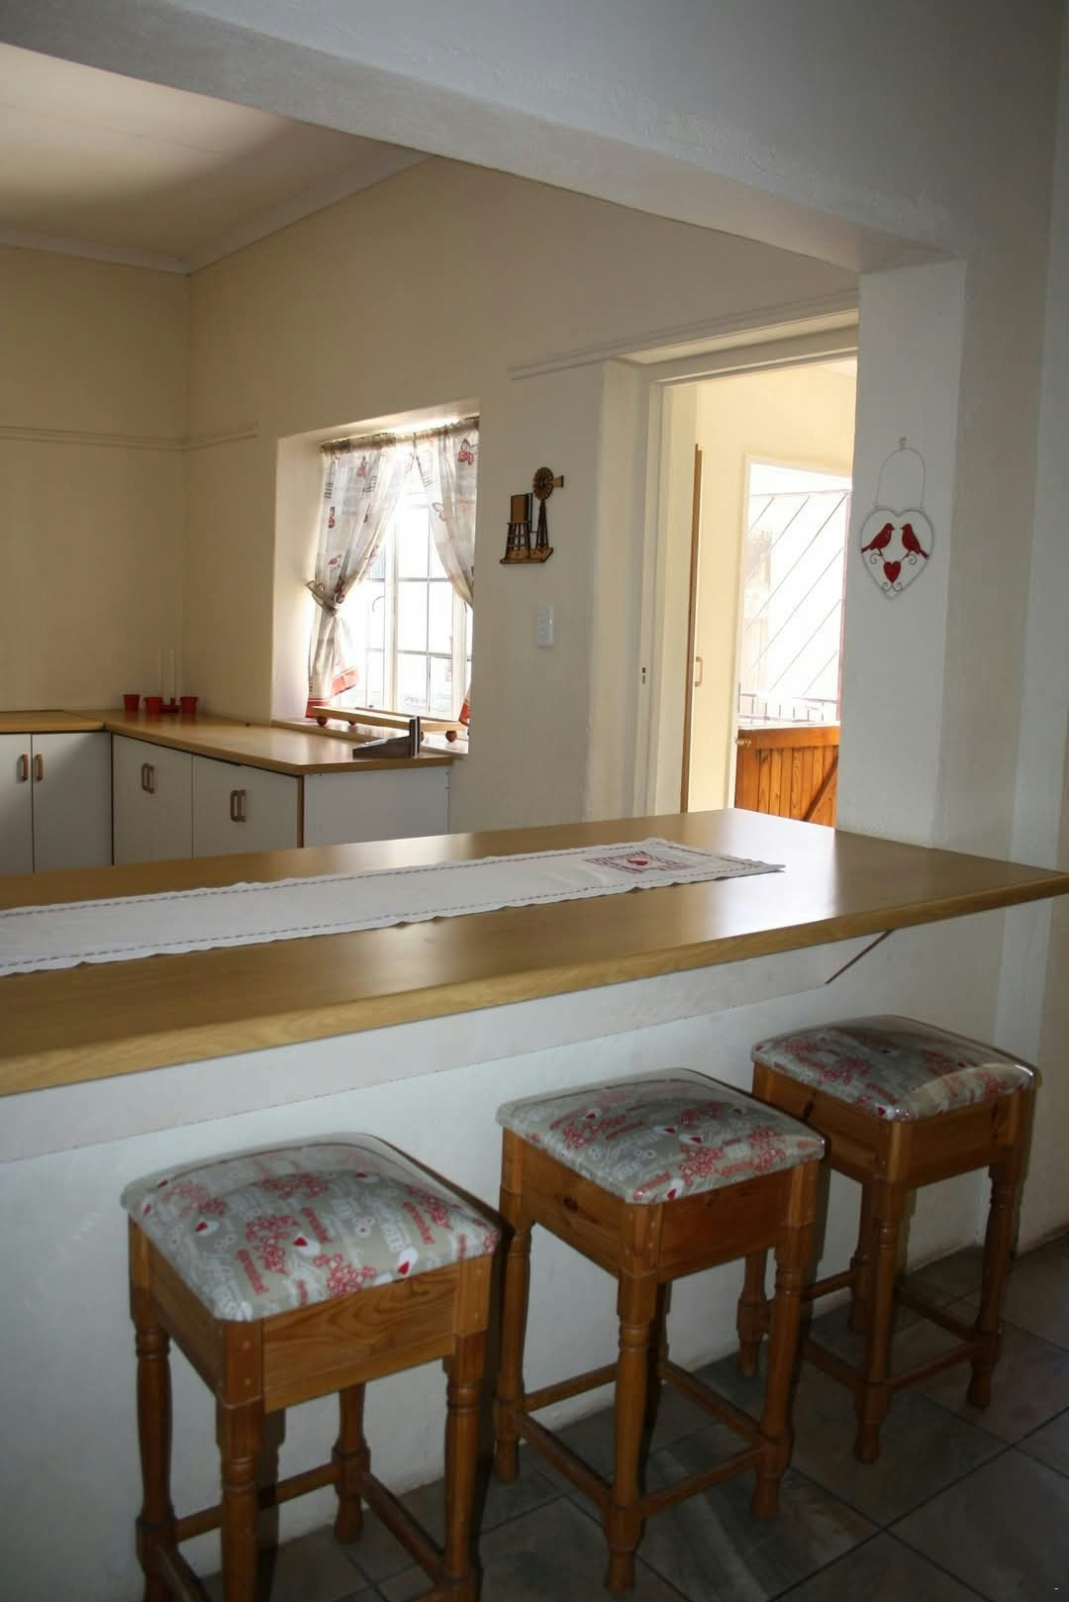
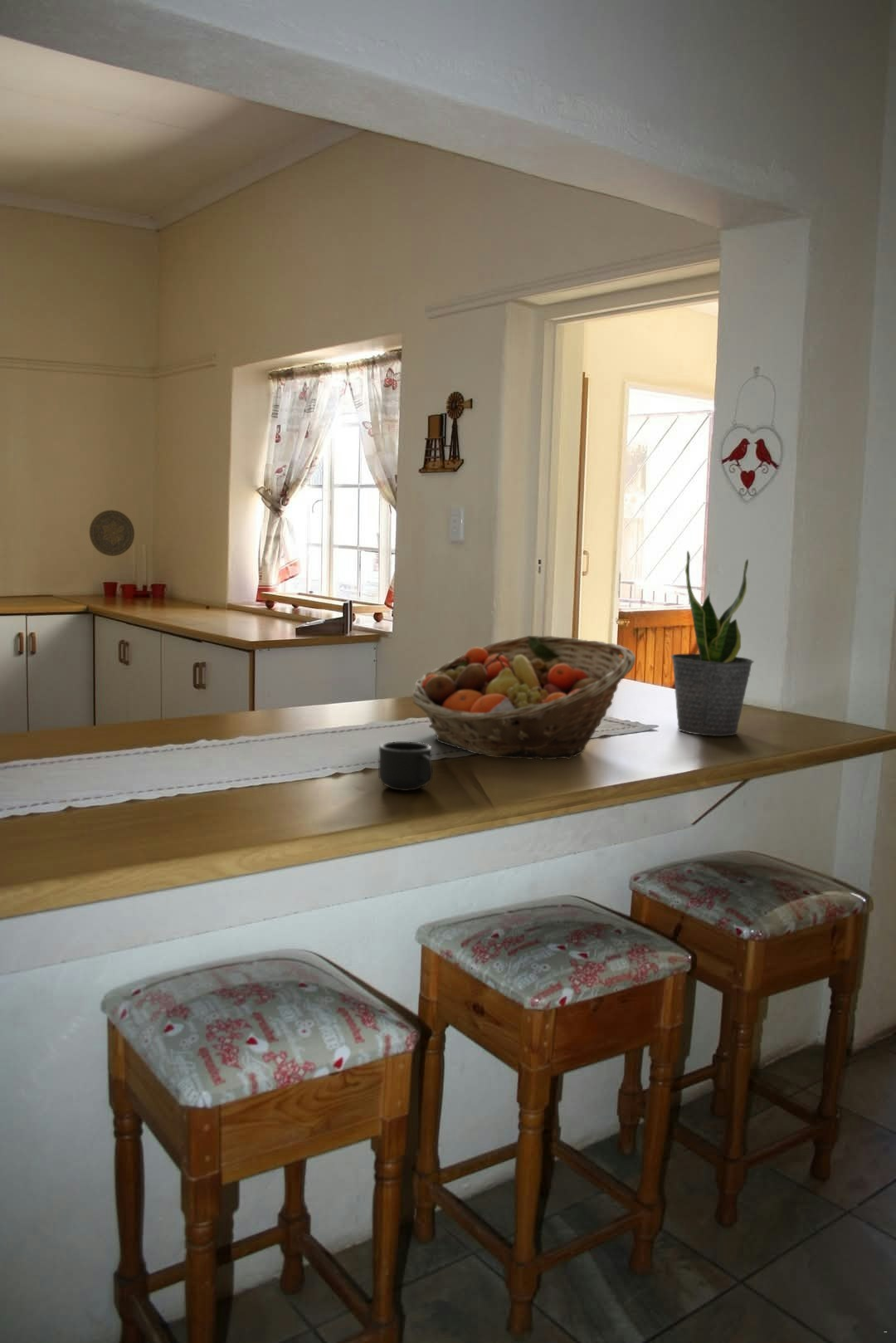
+ decorative plate (113, 533)
+ fruit basket (520, 692)
+ mug (410, 768)
+ potted plant (713, 642)
